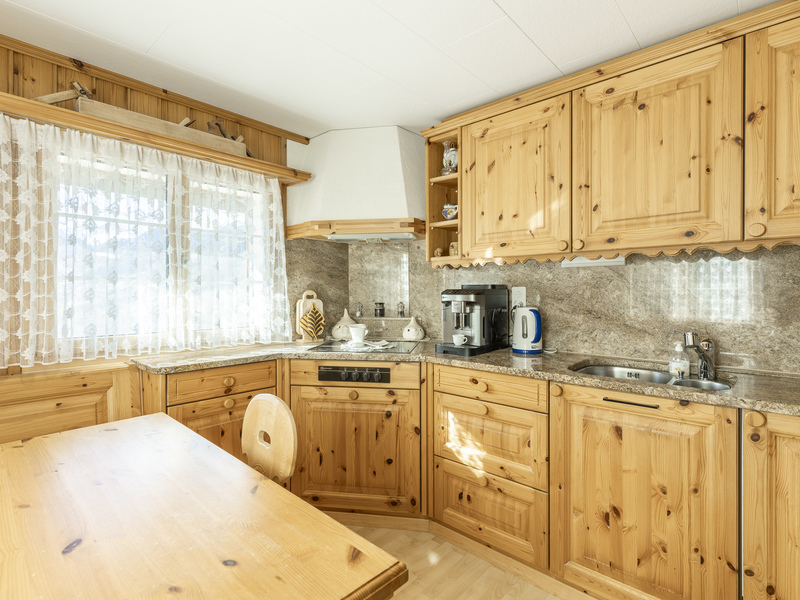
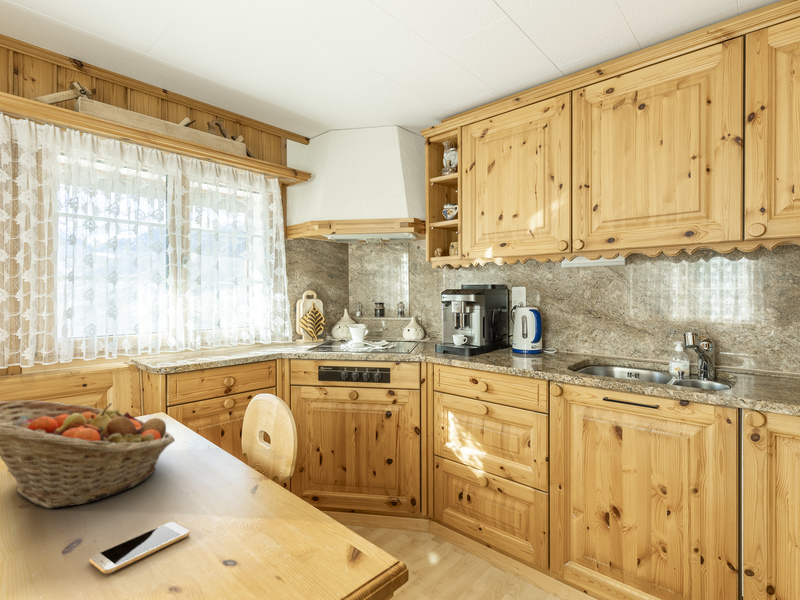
+ smartphone (142, 545)
+ fruit basket (80, 438)
